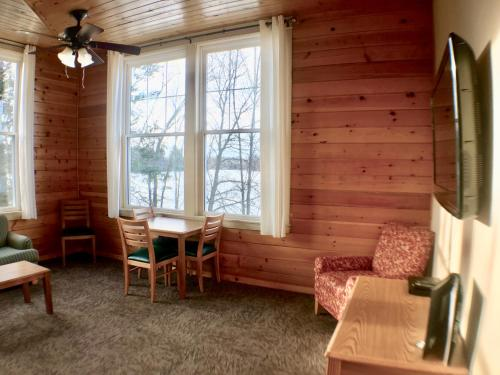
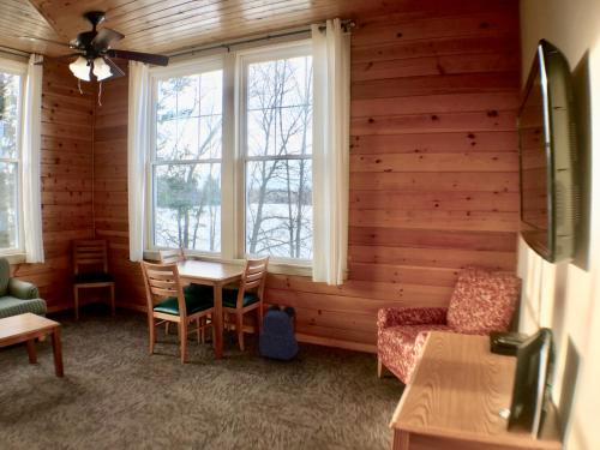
+ backpack (281, 329)
